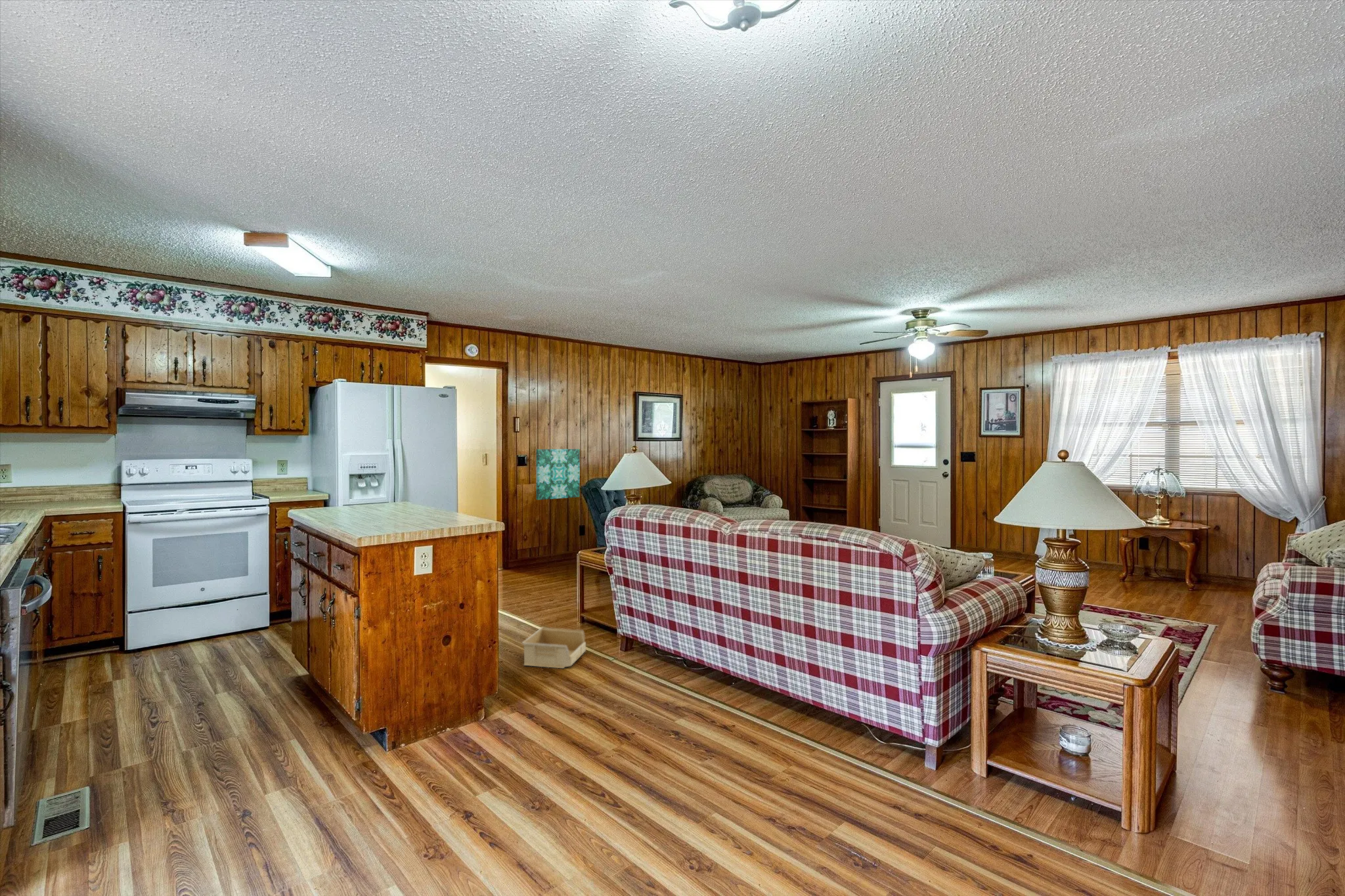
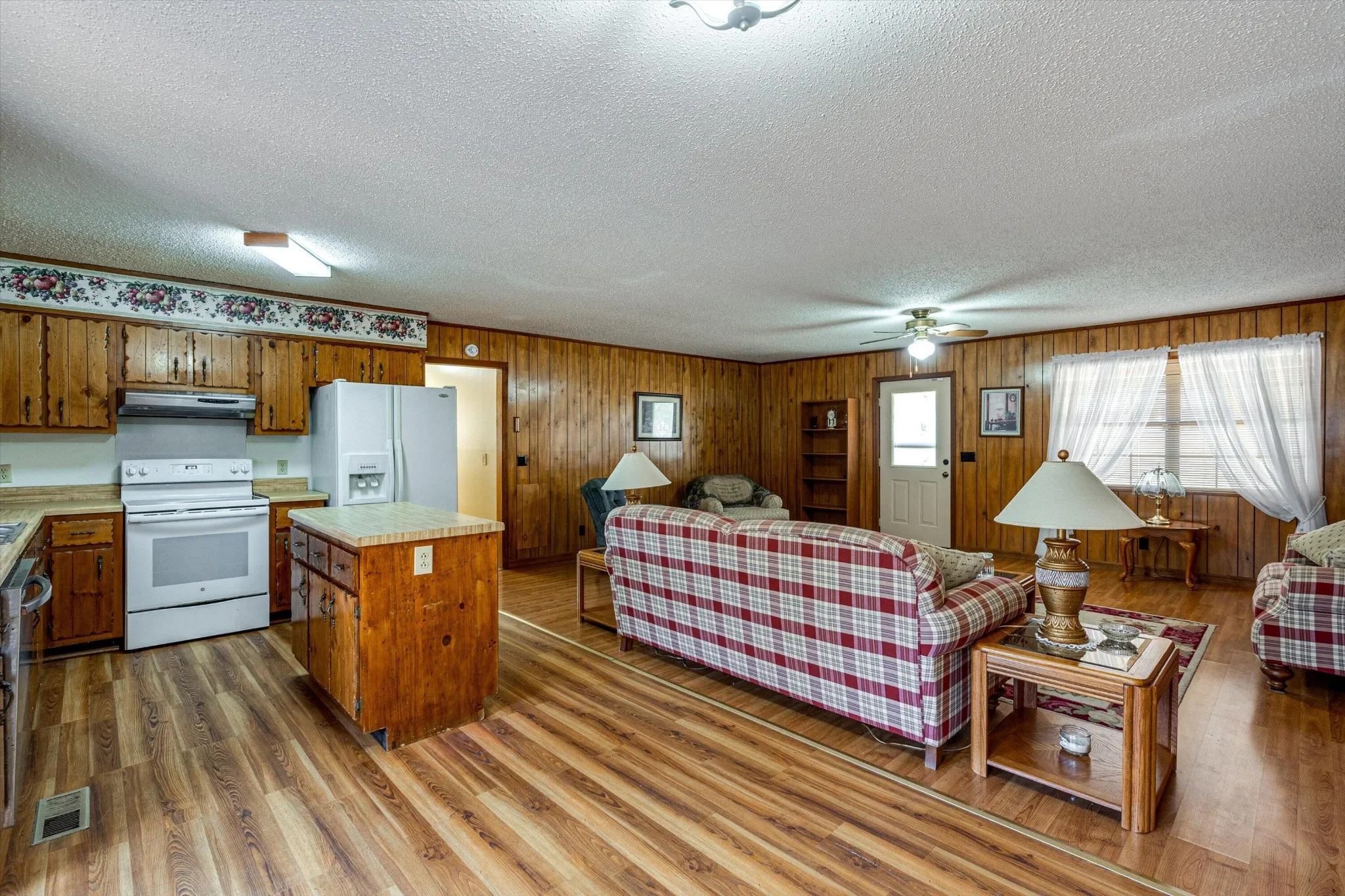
- wall art (558, 473)
- storage bin (555, 647)
